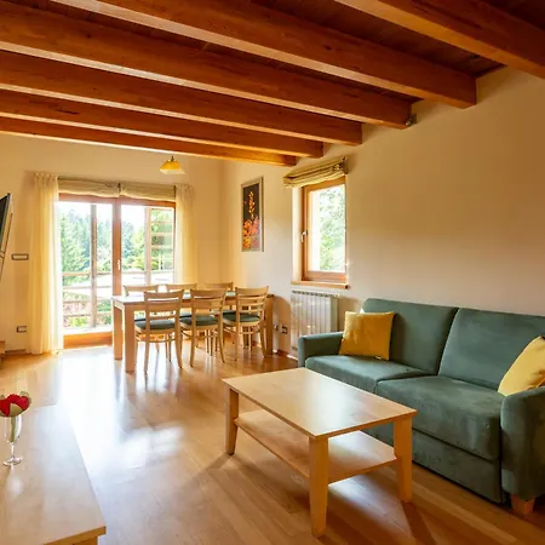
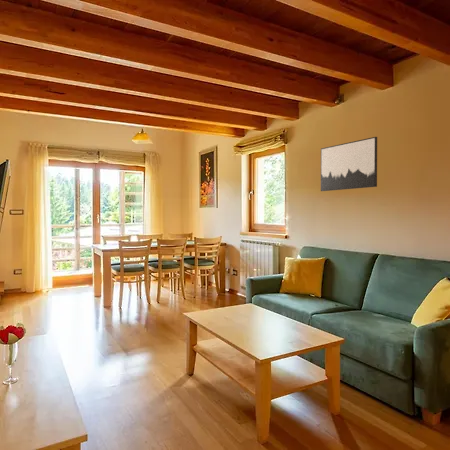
+ wall art (346, 166)
